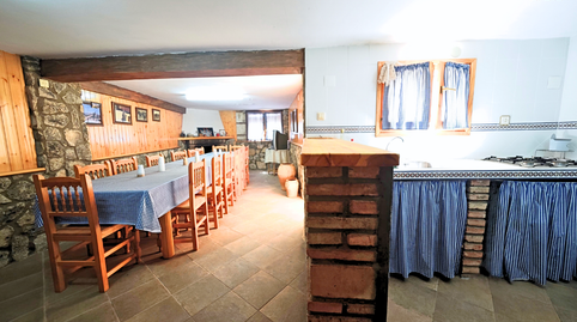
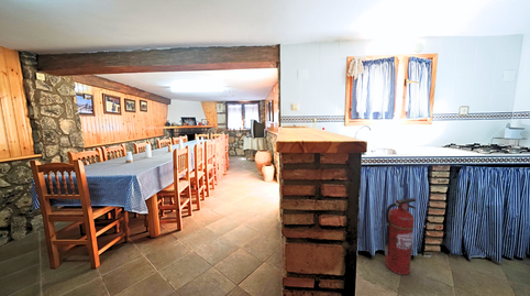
+ fire extinguisher (398, 233)
